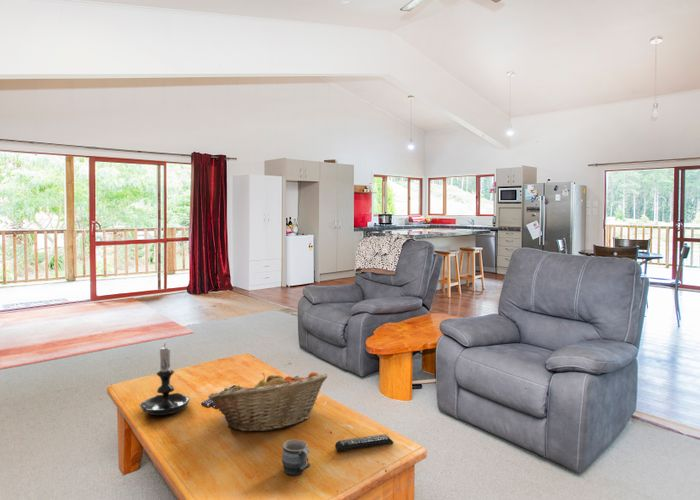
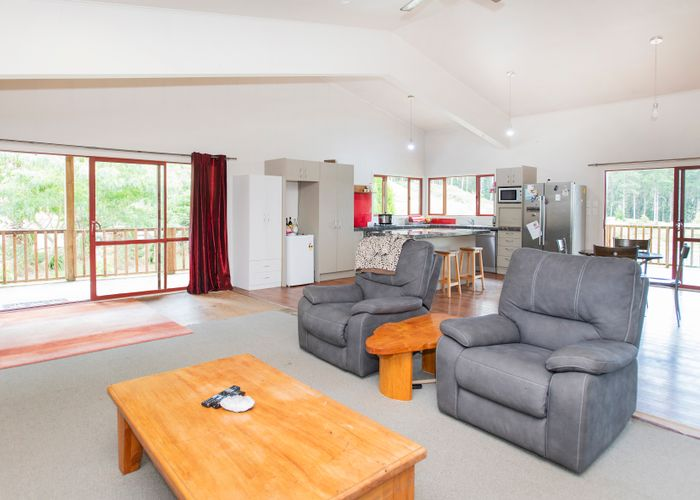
- fruit basket (270, 395)
- mug (298, 458)
- remote control (364, 442)
- candle holder (164, 376)
